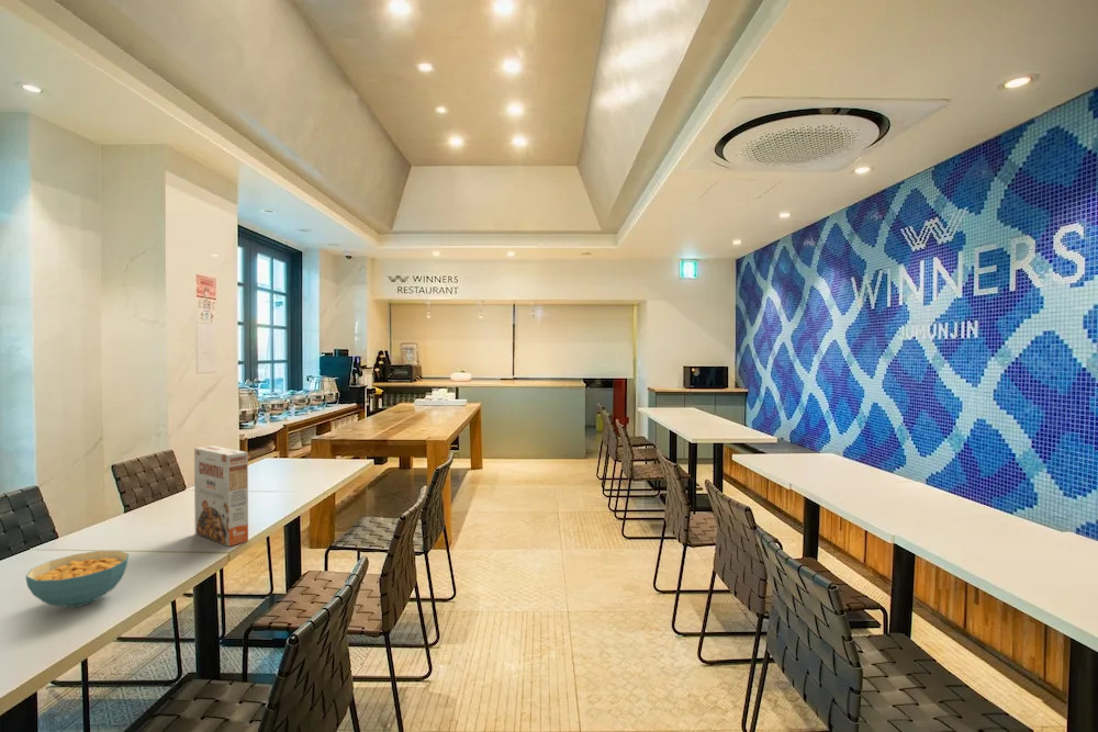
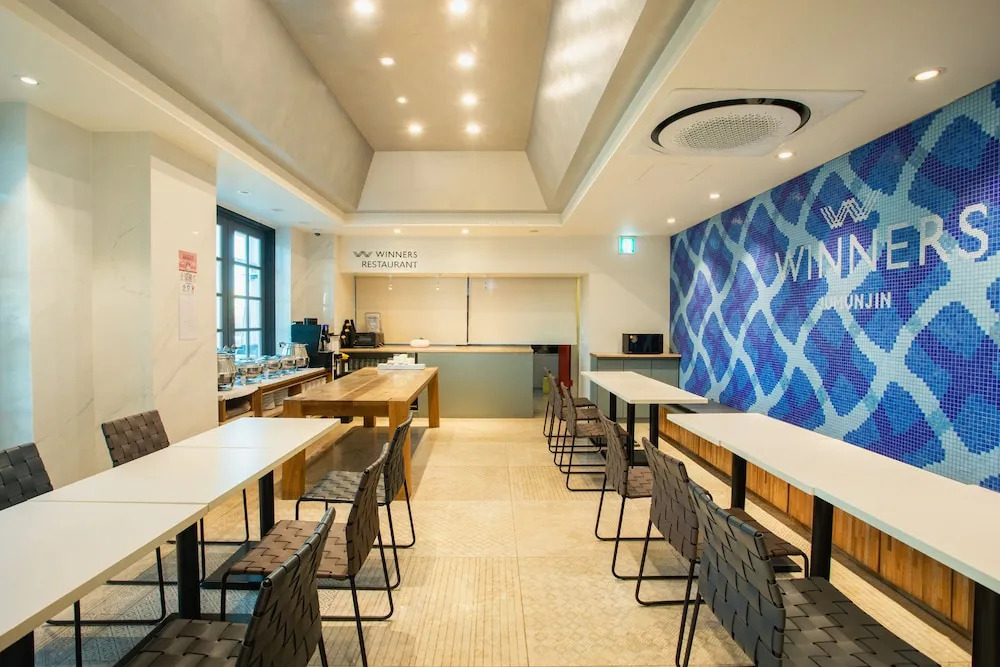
- cereal bowl (80, 583)
- cereal box (221, 493)
